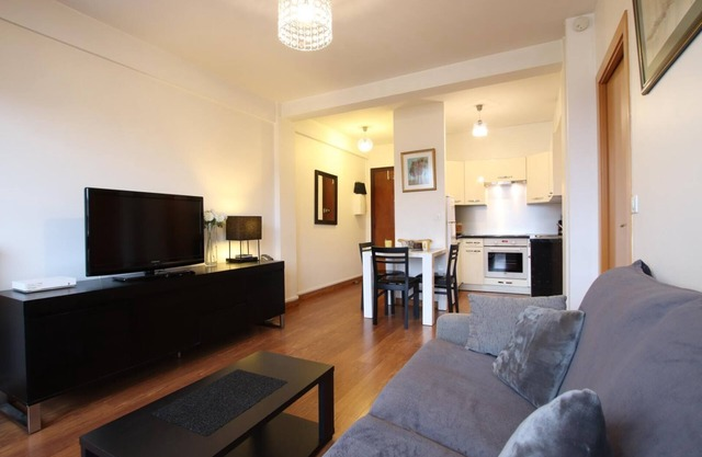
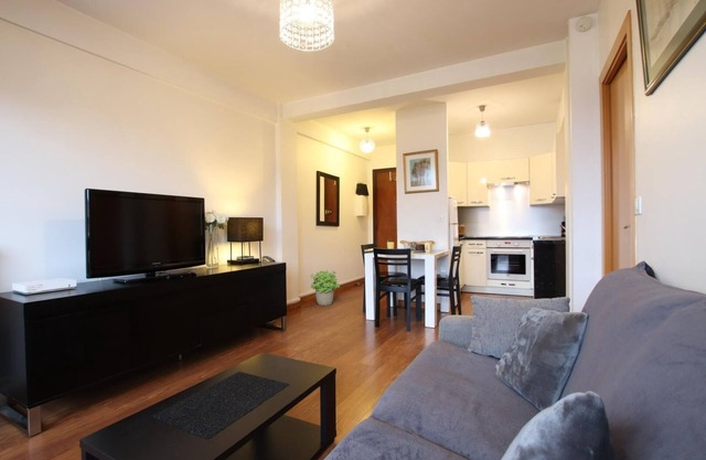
+ potted plant (324, 287)
